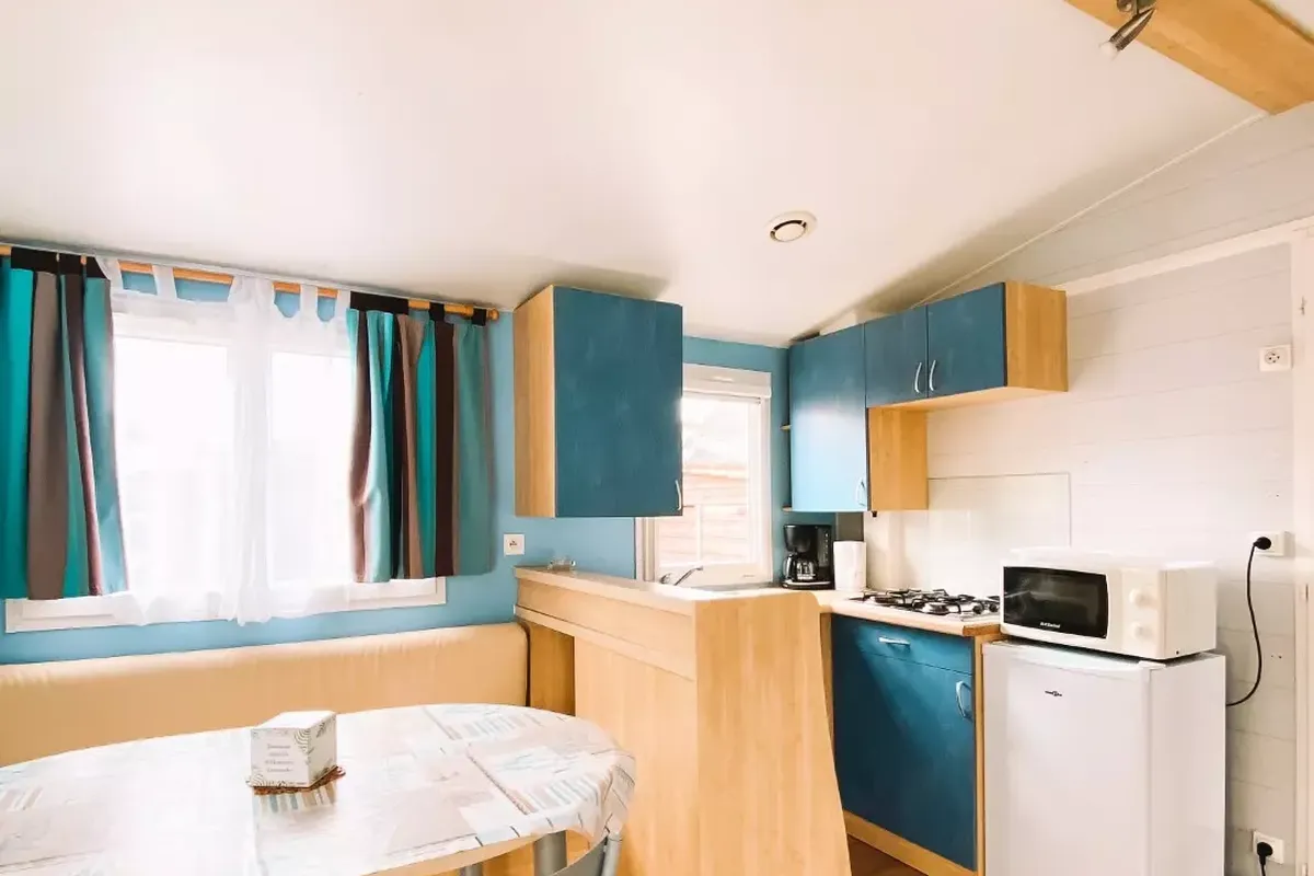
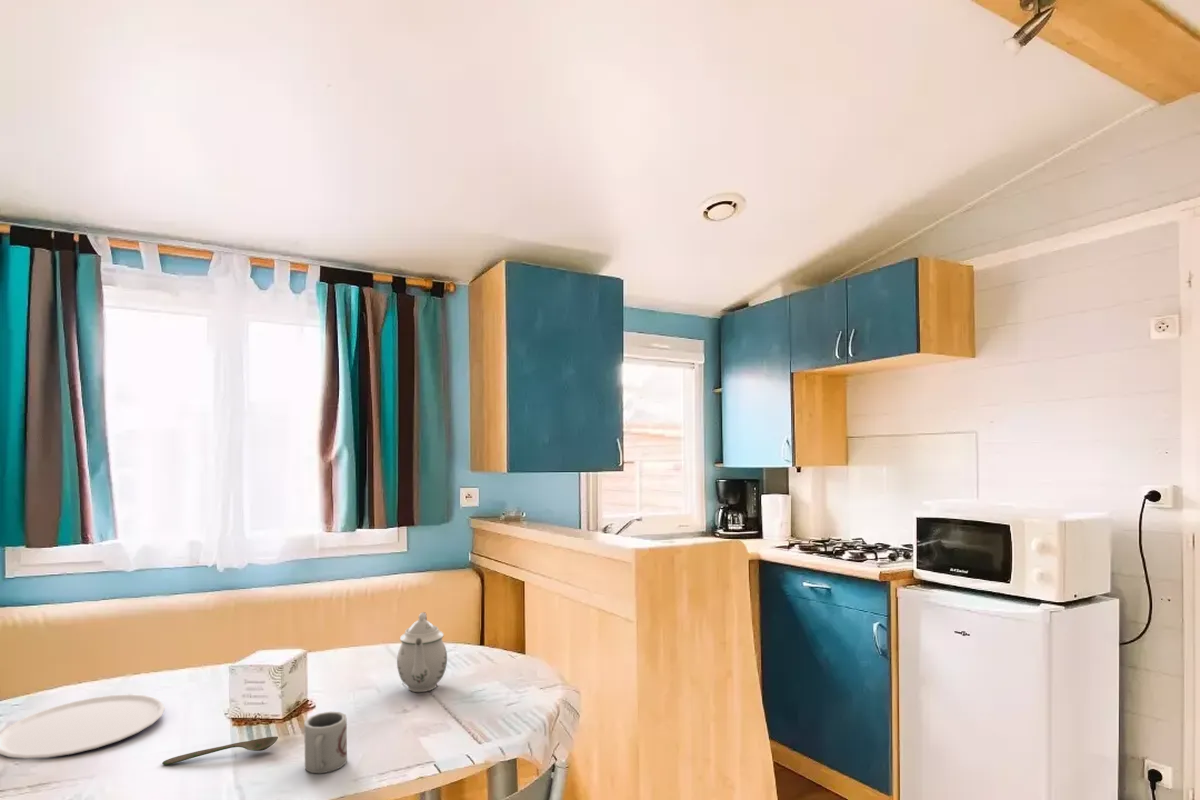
+ teapot (422, 650)
+ cup (324, 744)
+ spoon (221, 749)
+ plate (83, 724)
